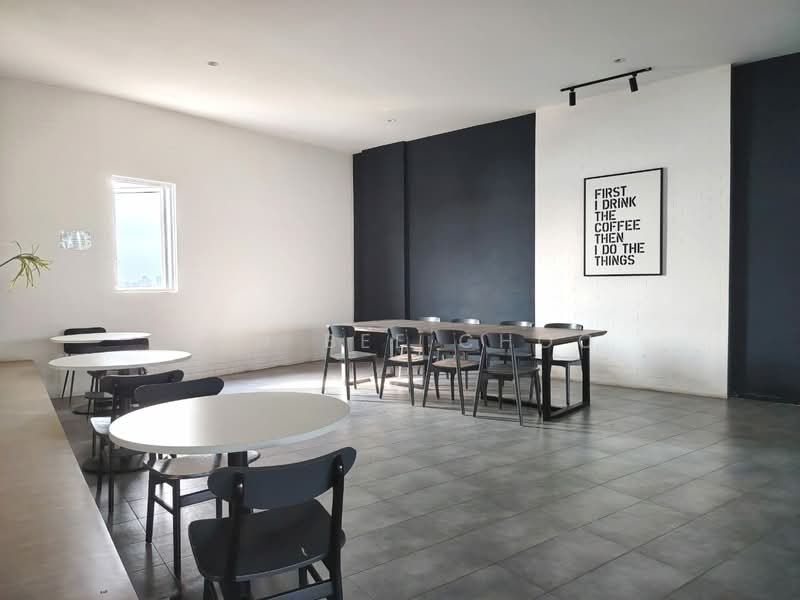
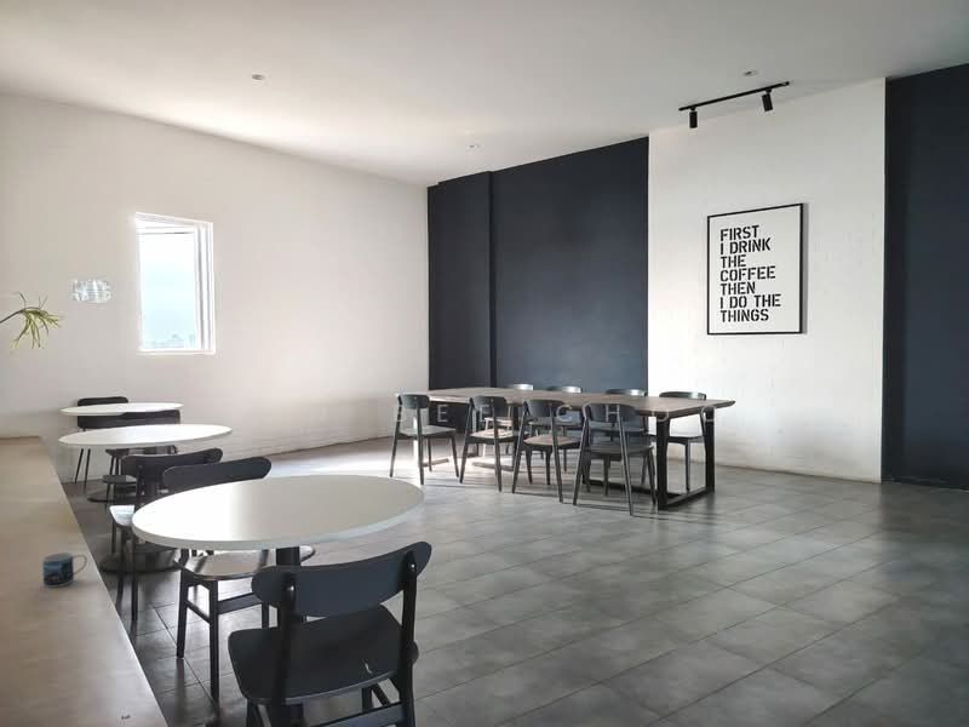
+ mug (65, 568)
